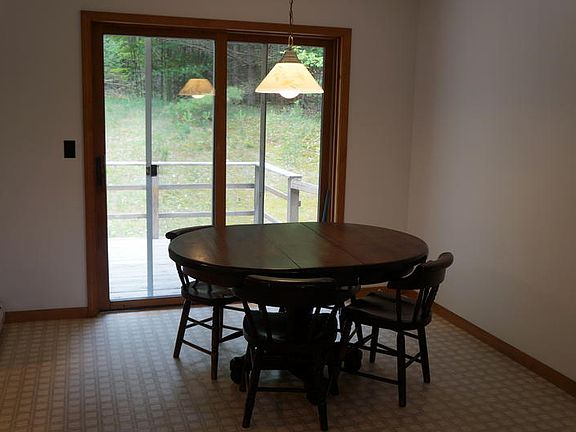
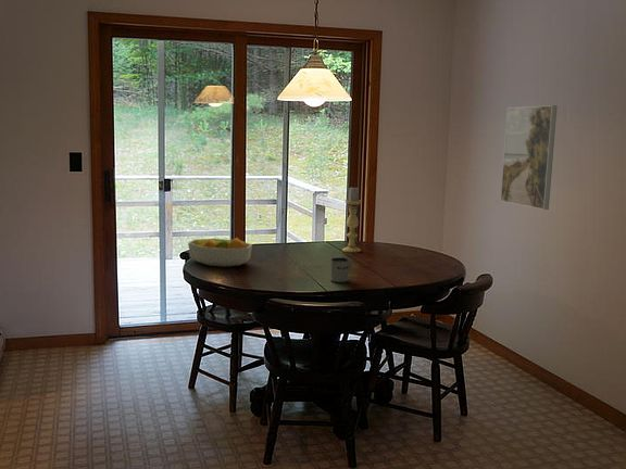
+ mug (341, 269)
+ fruit bowl (220, 249)
+ candle holder (352, 218)
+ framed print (526, 156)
